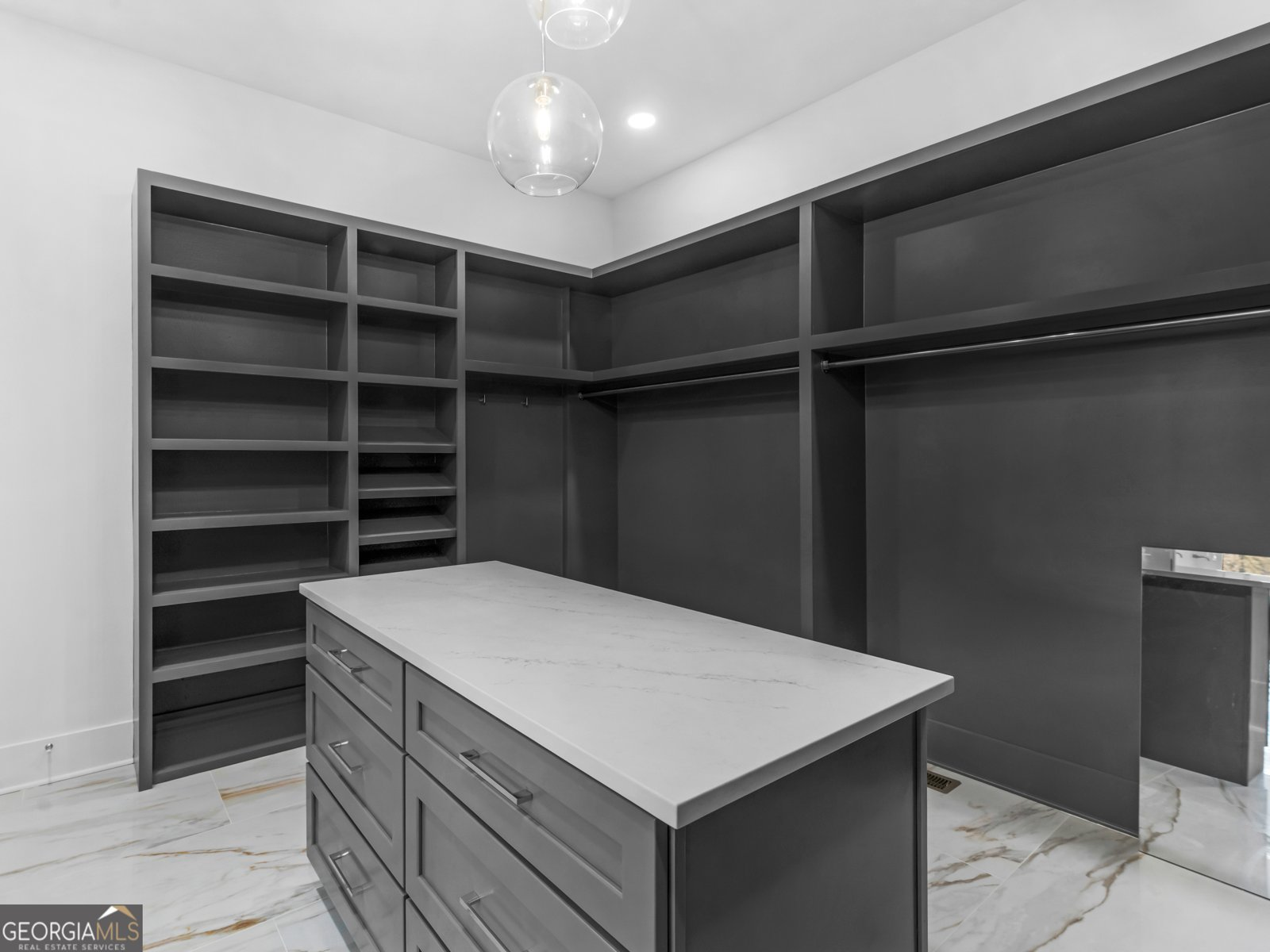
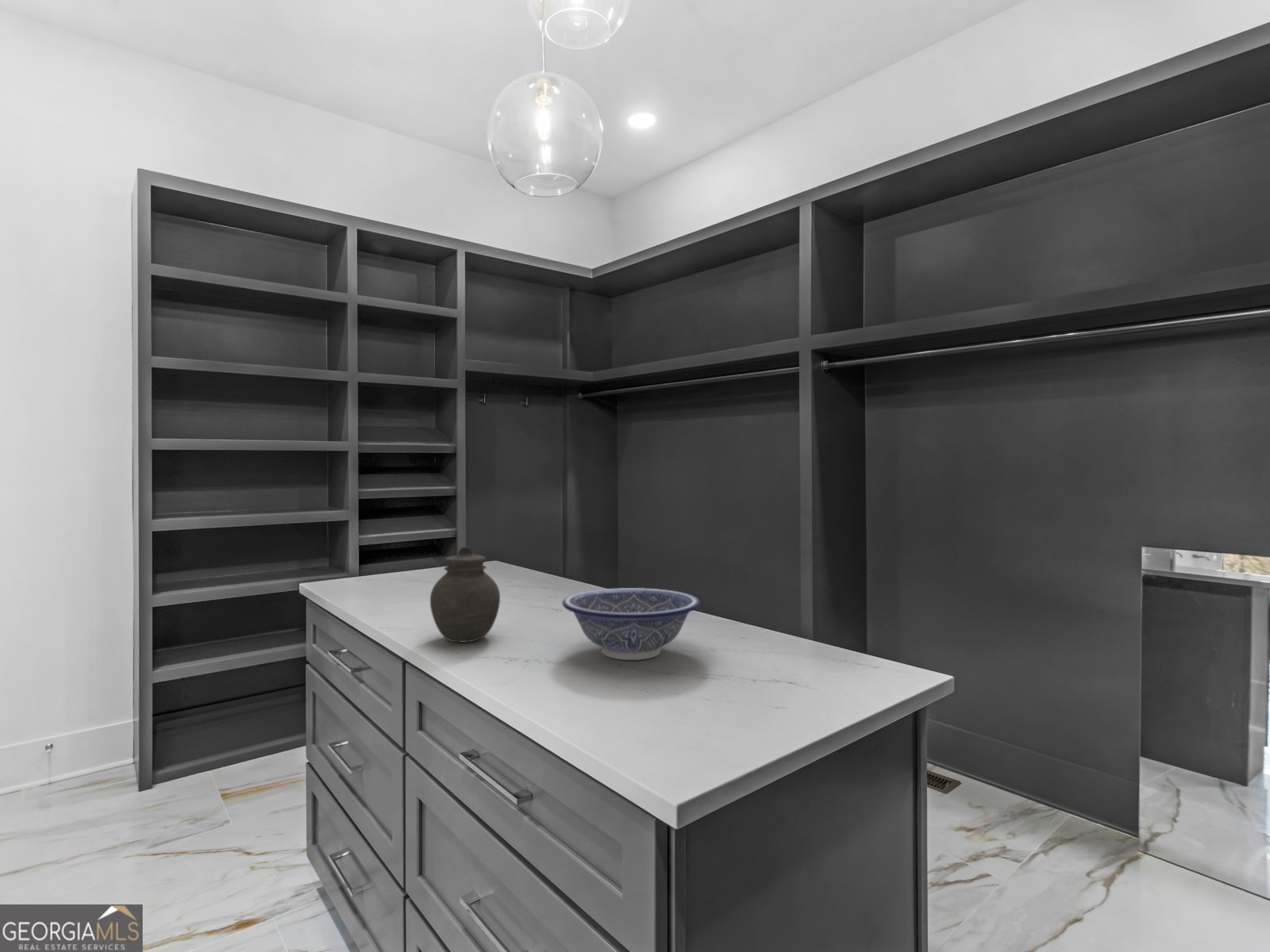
+ decorative bowl (631, 625)
+ jar (465, 592)
